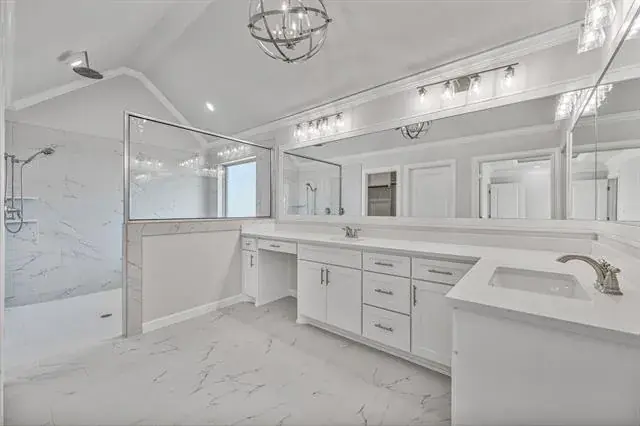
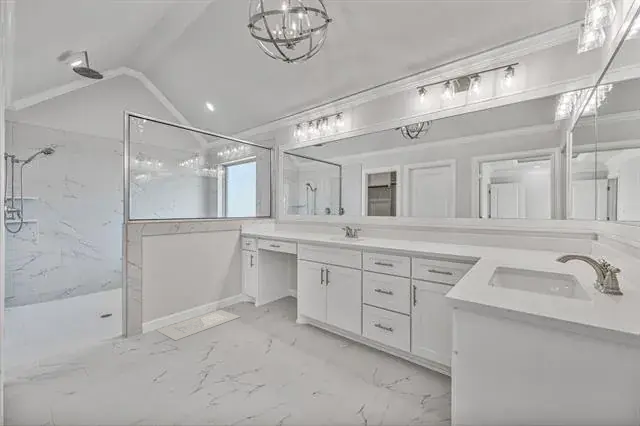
+ bath mat (201, 322)
